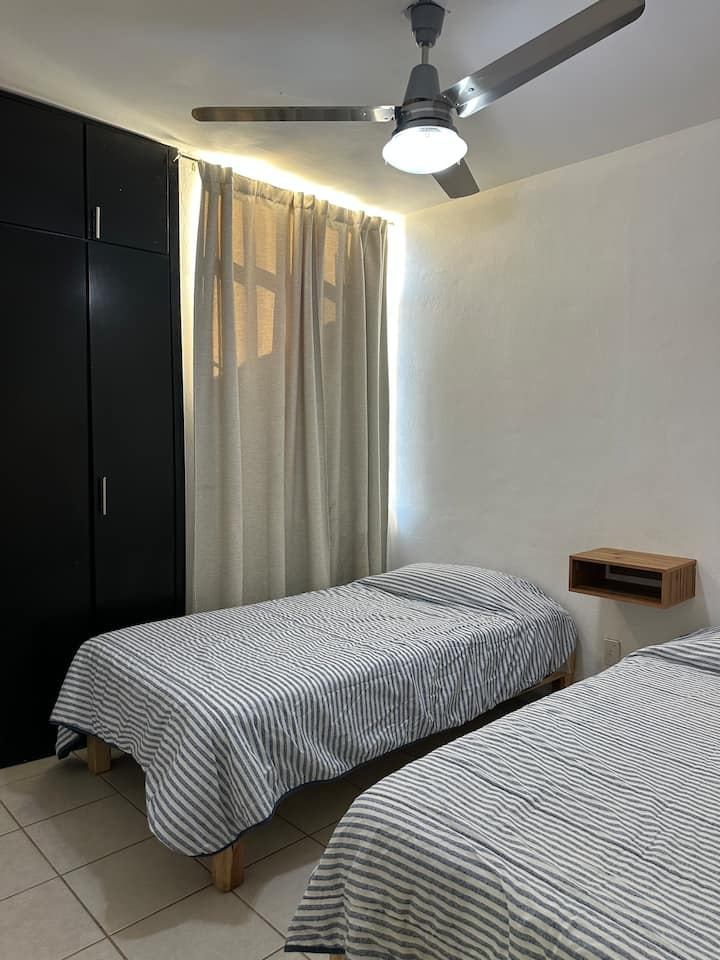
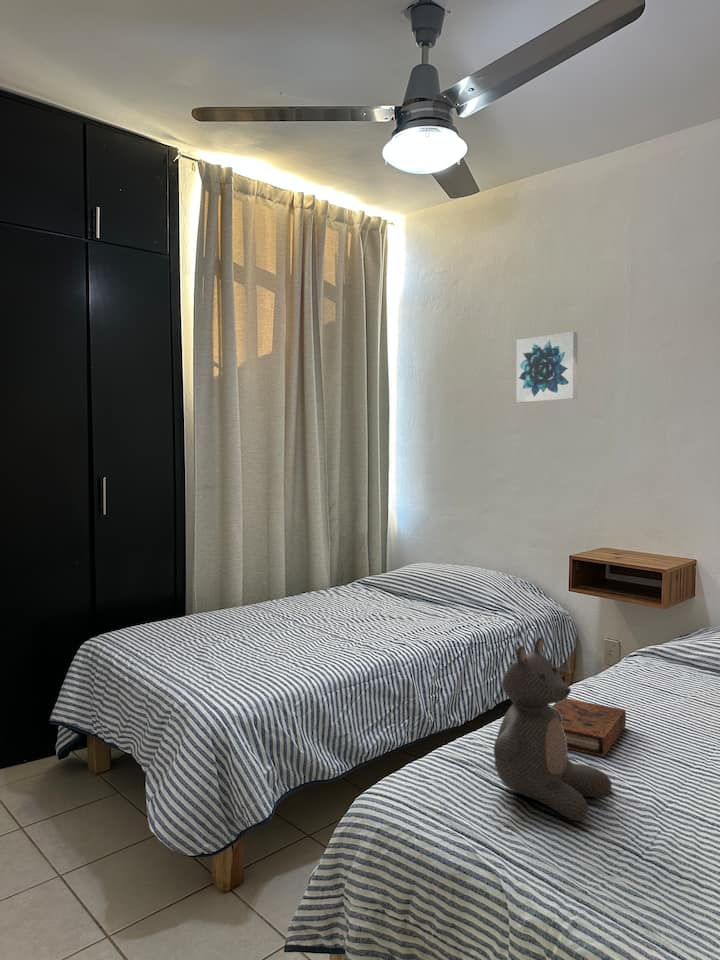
+ wall art (546, 368)
+ book (581, 725)
+ teddy bear (551, 721)
